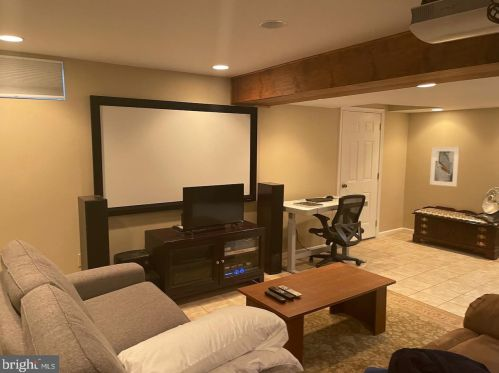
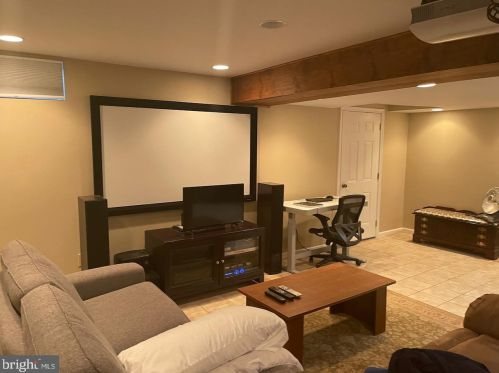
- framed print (444, 166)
